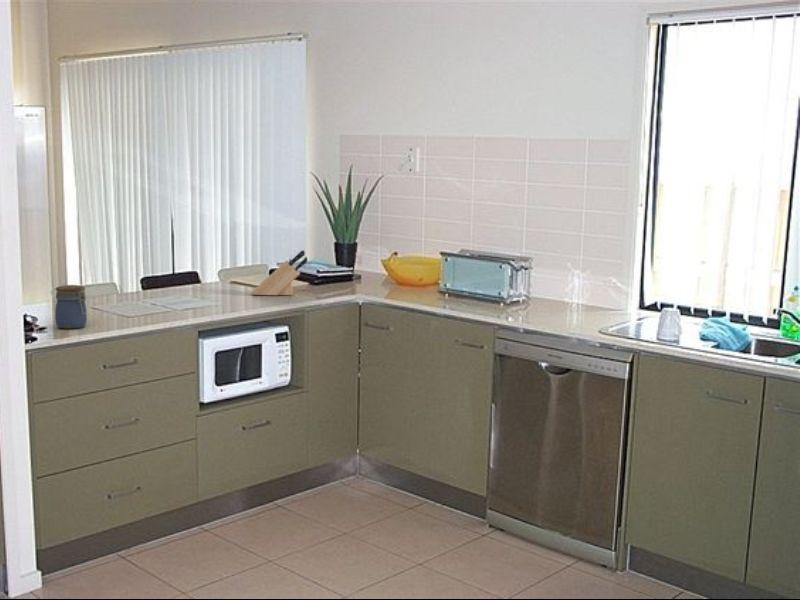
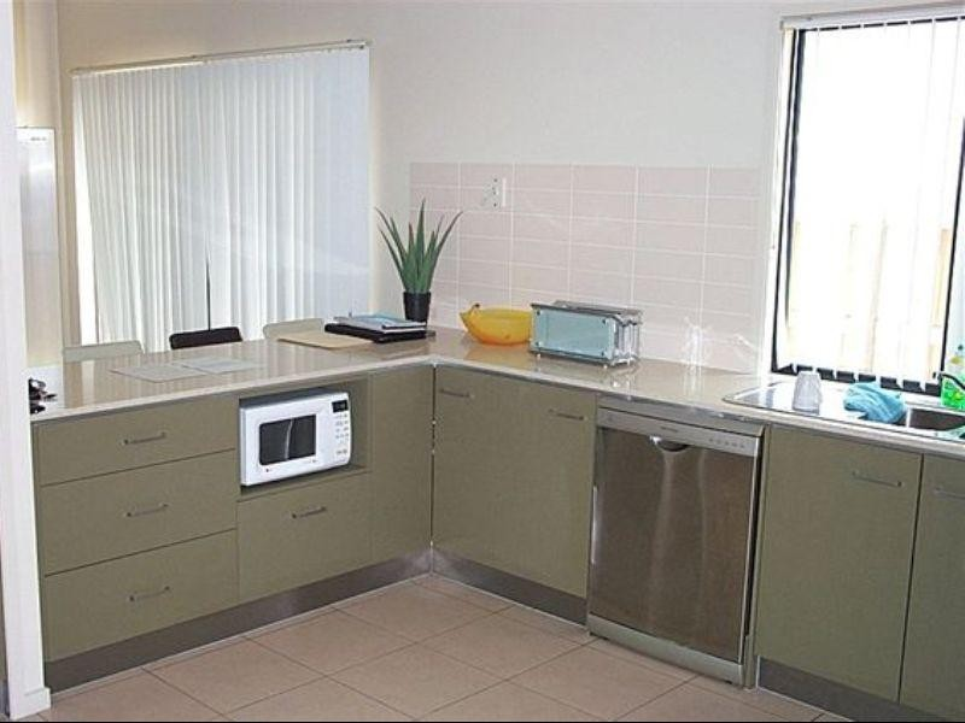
- jar (72, 306)
- knife block (279, 272)
